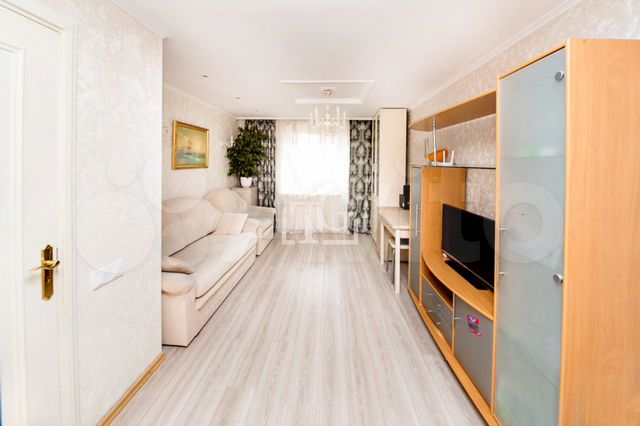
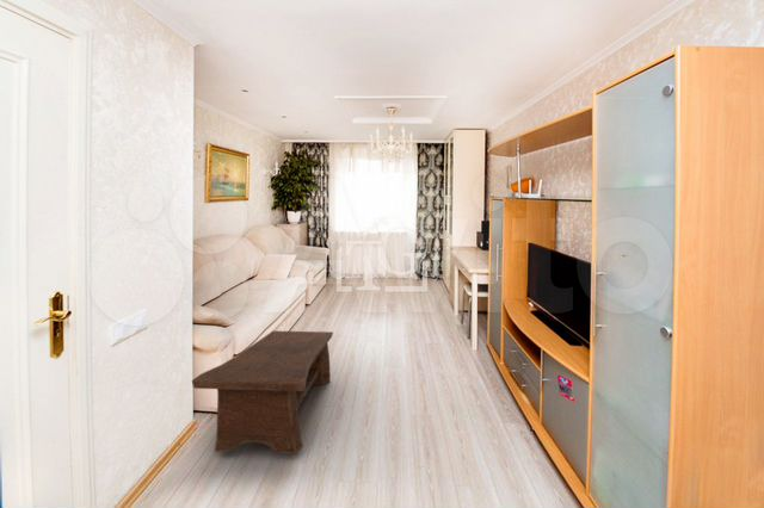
+ coffee table (281, 382)
